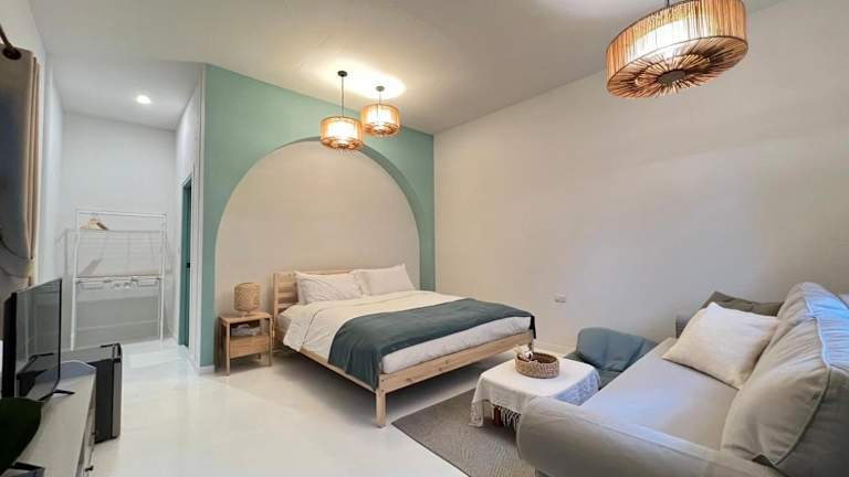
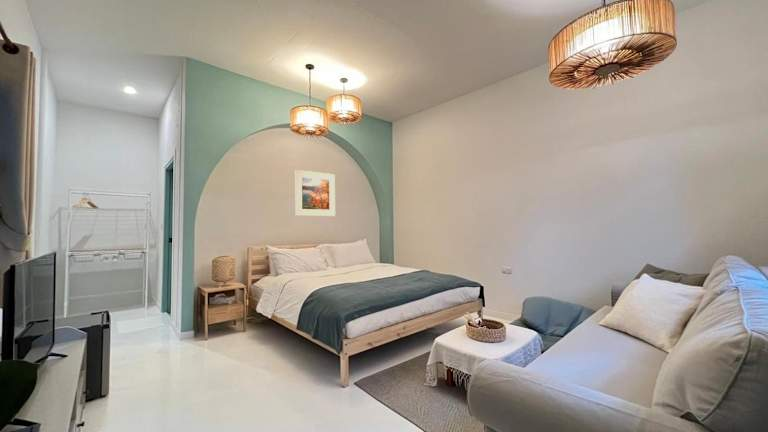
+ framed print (315, 194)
